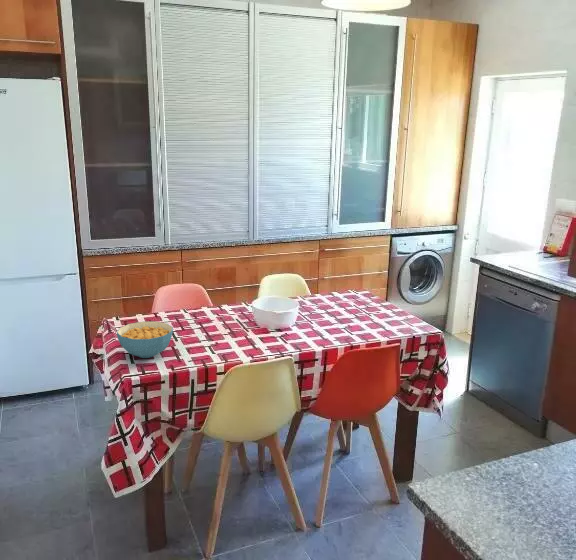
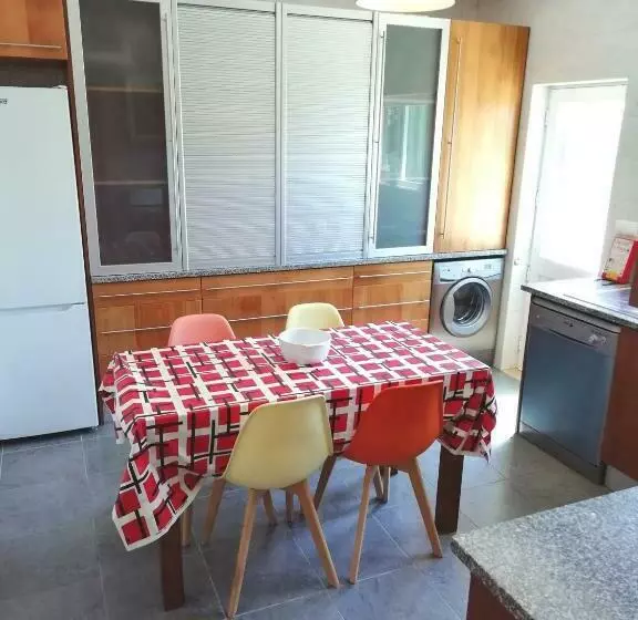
- cereal bowl (145, 342)
